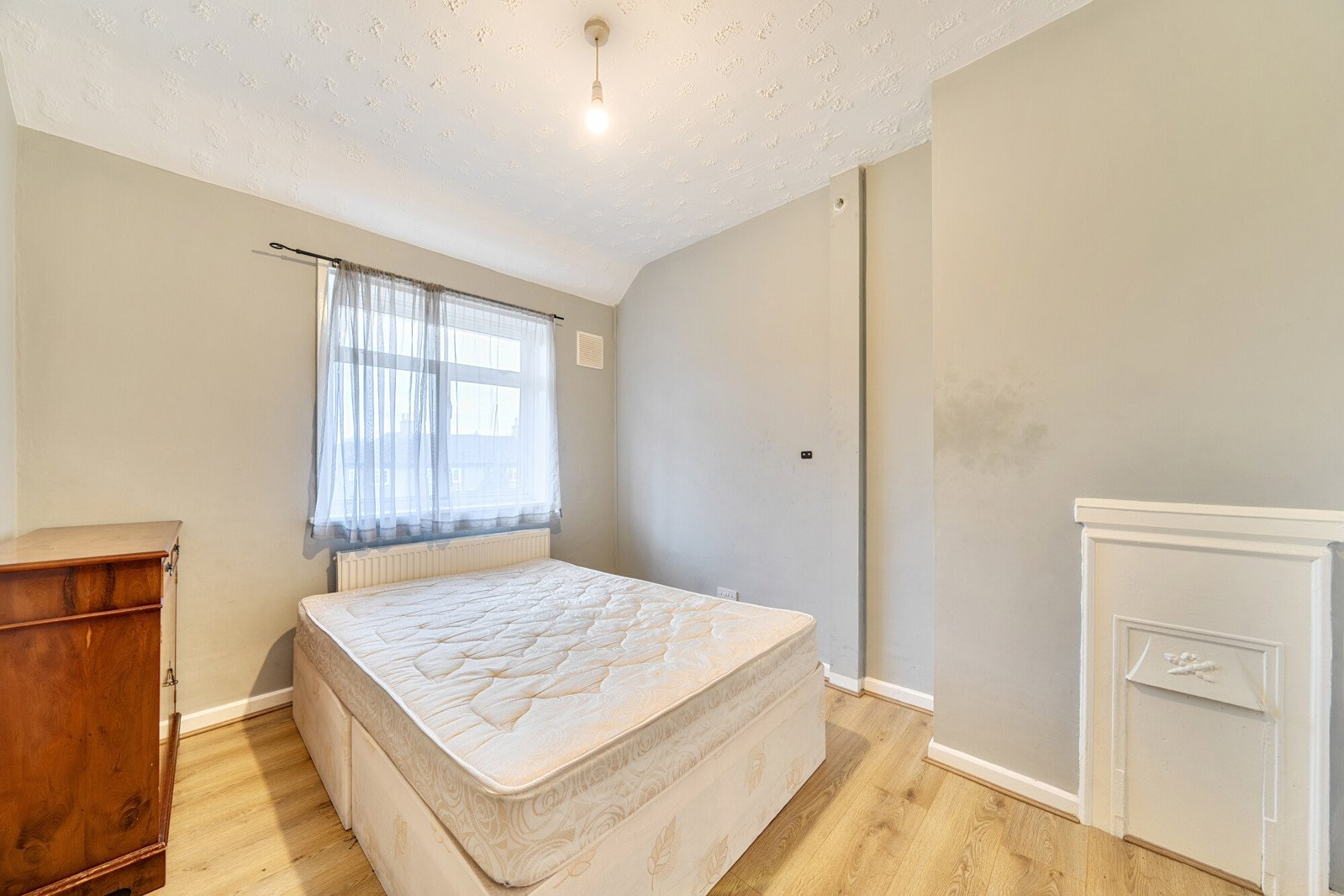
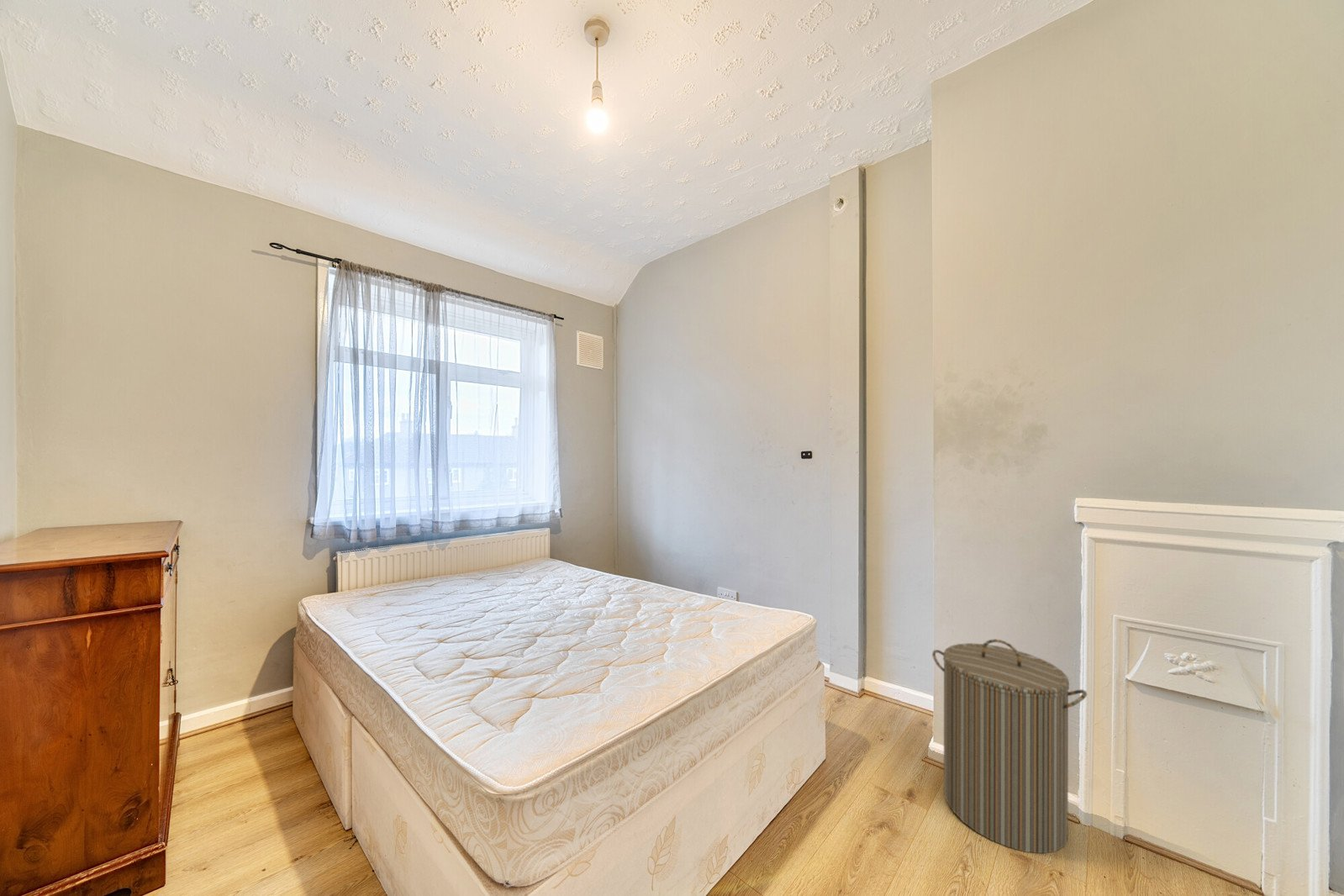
+ laundry hamper (1002, 726)
